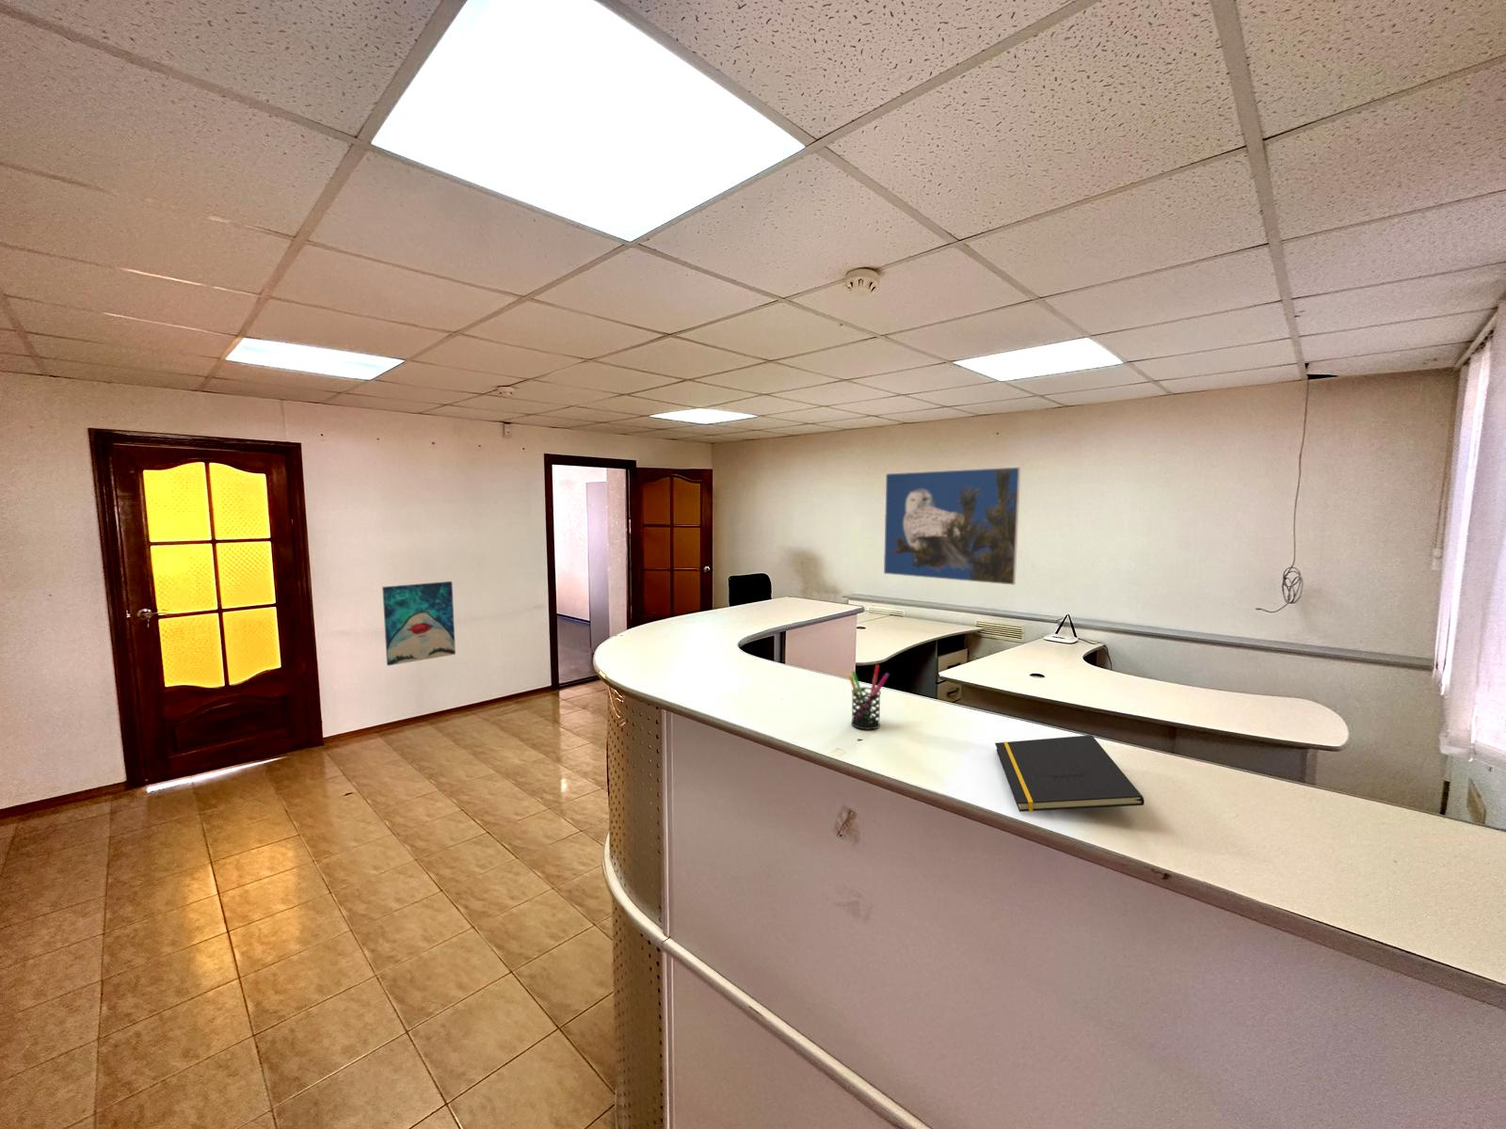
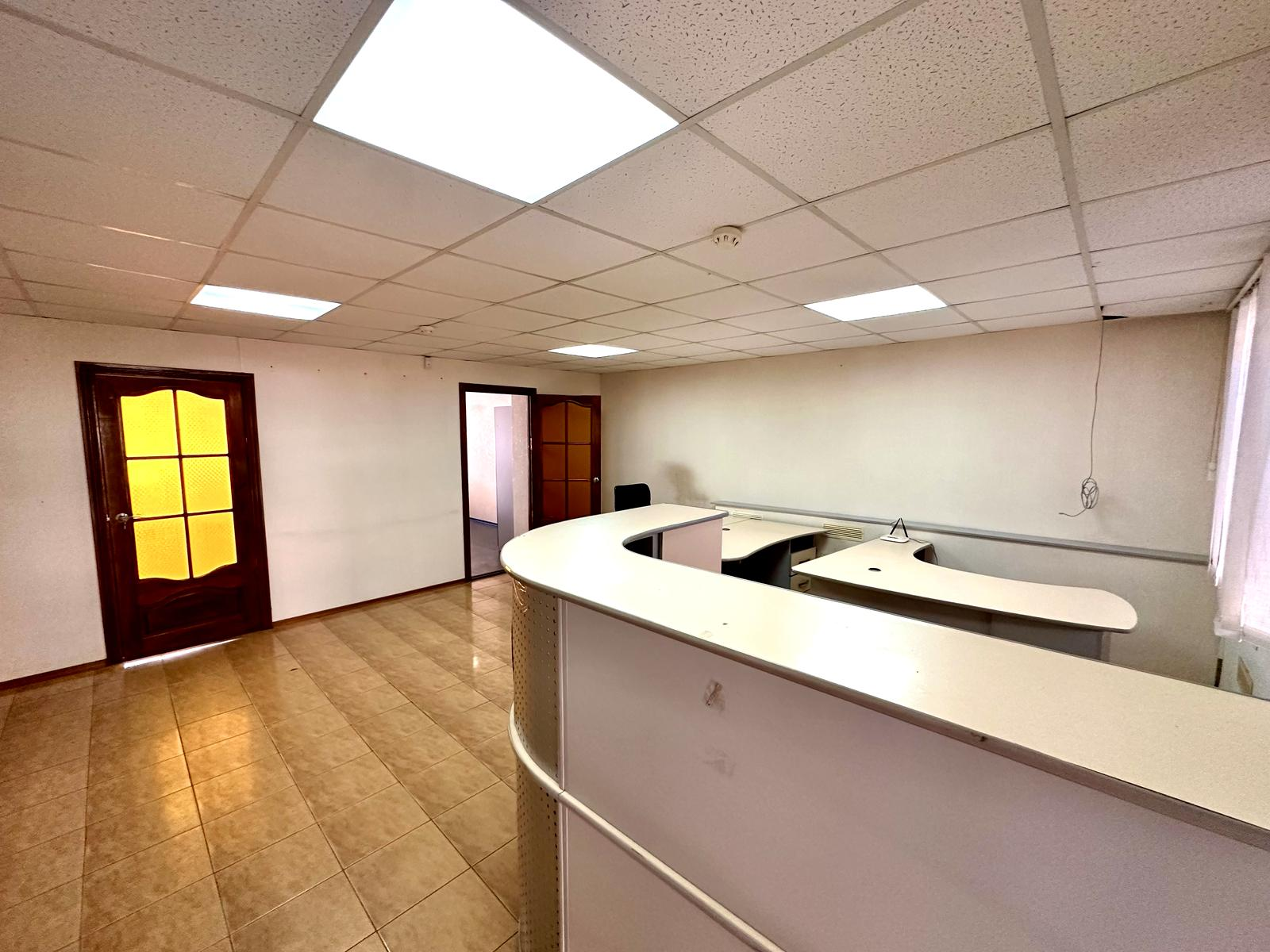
- wall art (420, 621)
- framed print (946, 525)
- pen holder (864, 694)
- notepad (1059, 770)
